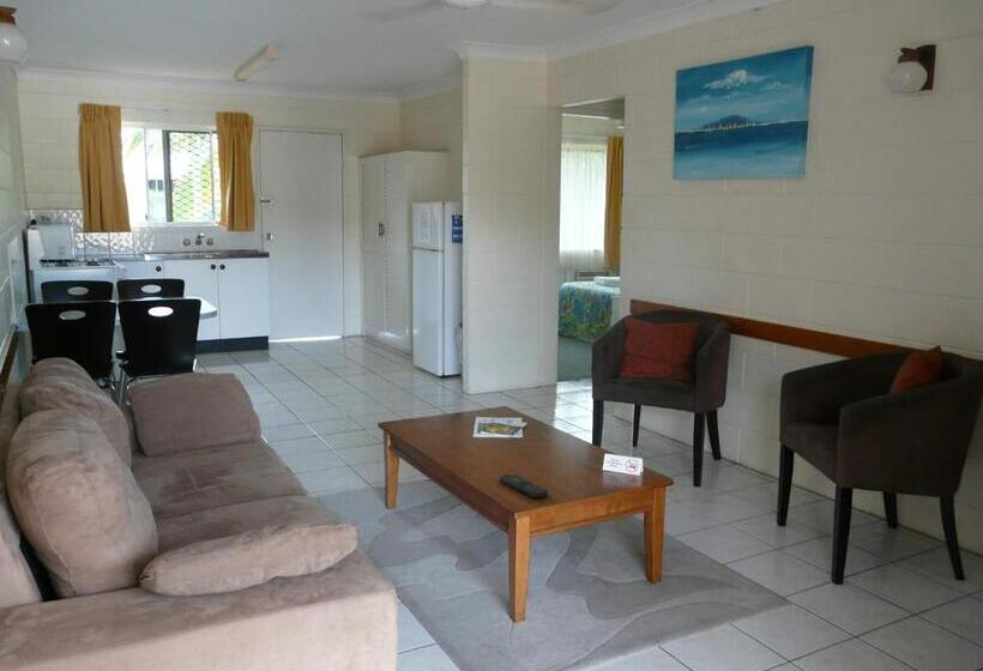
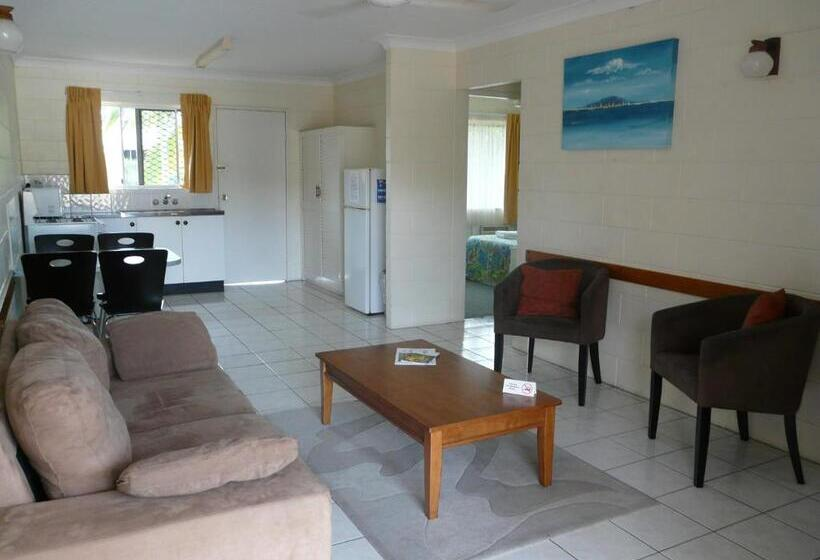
- remote control (523, 484)
